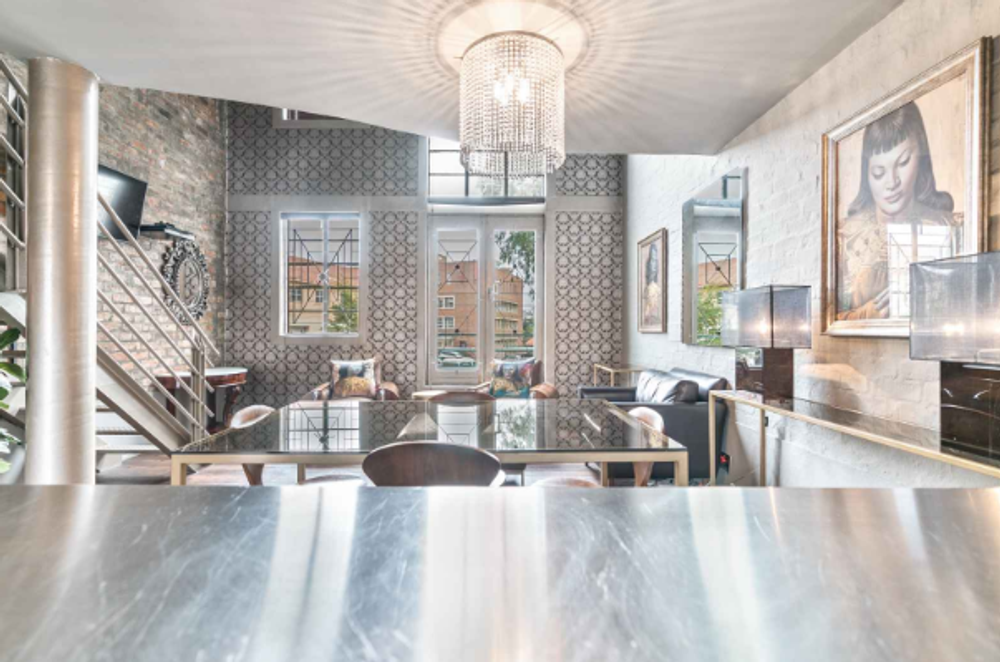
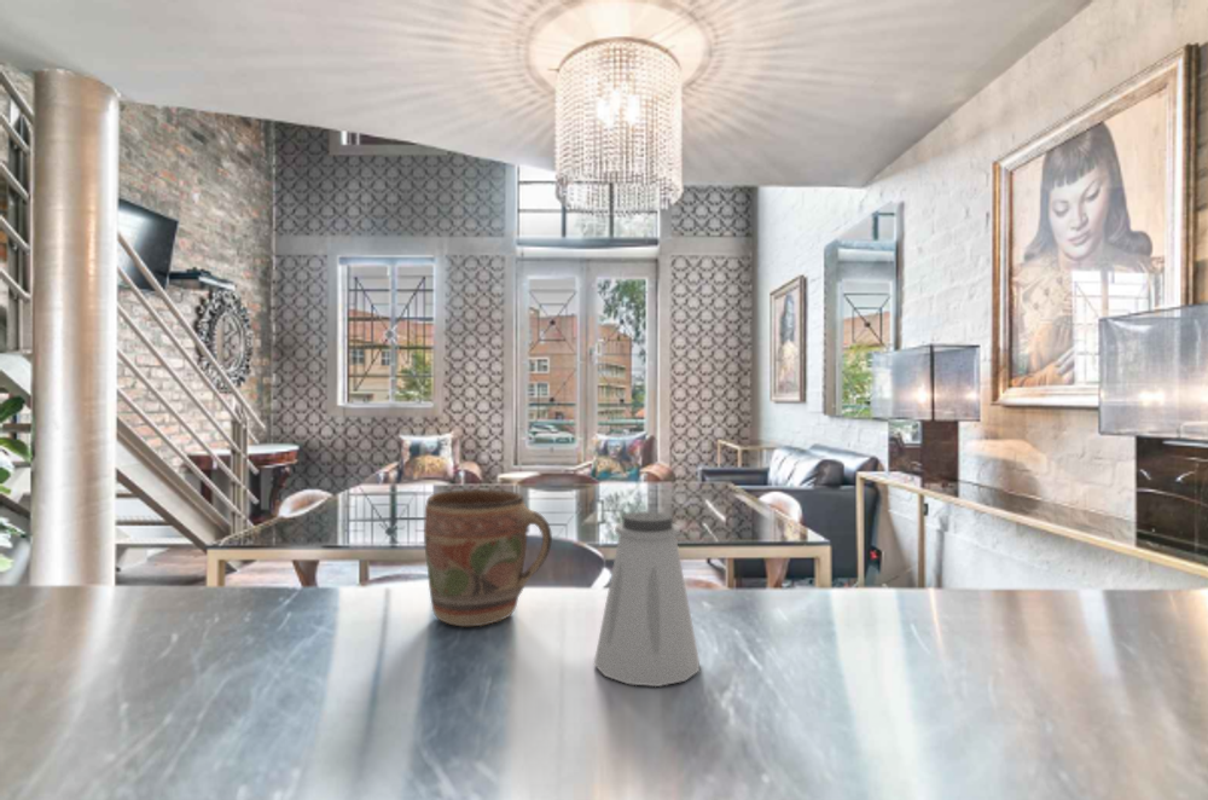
+ saltshaker (646, 589)
+ mug (481, 555)
